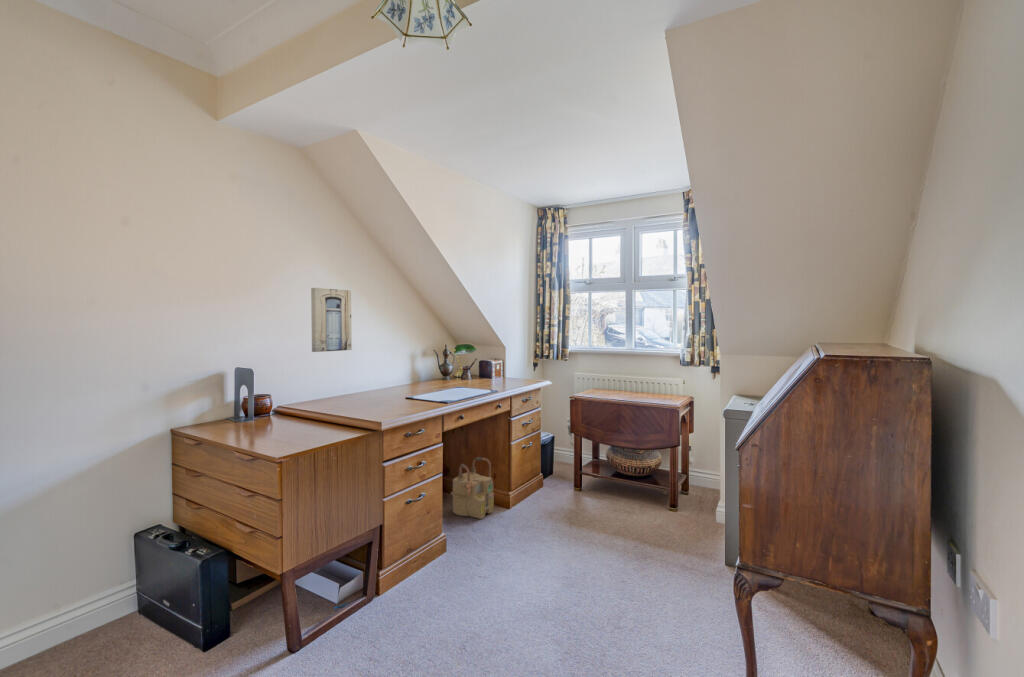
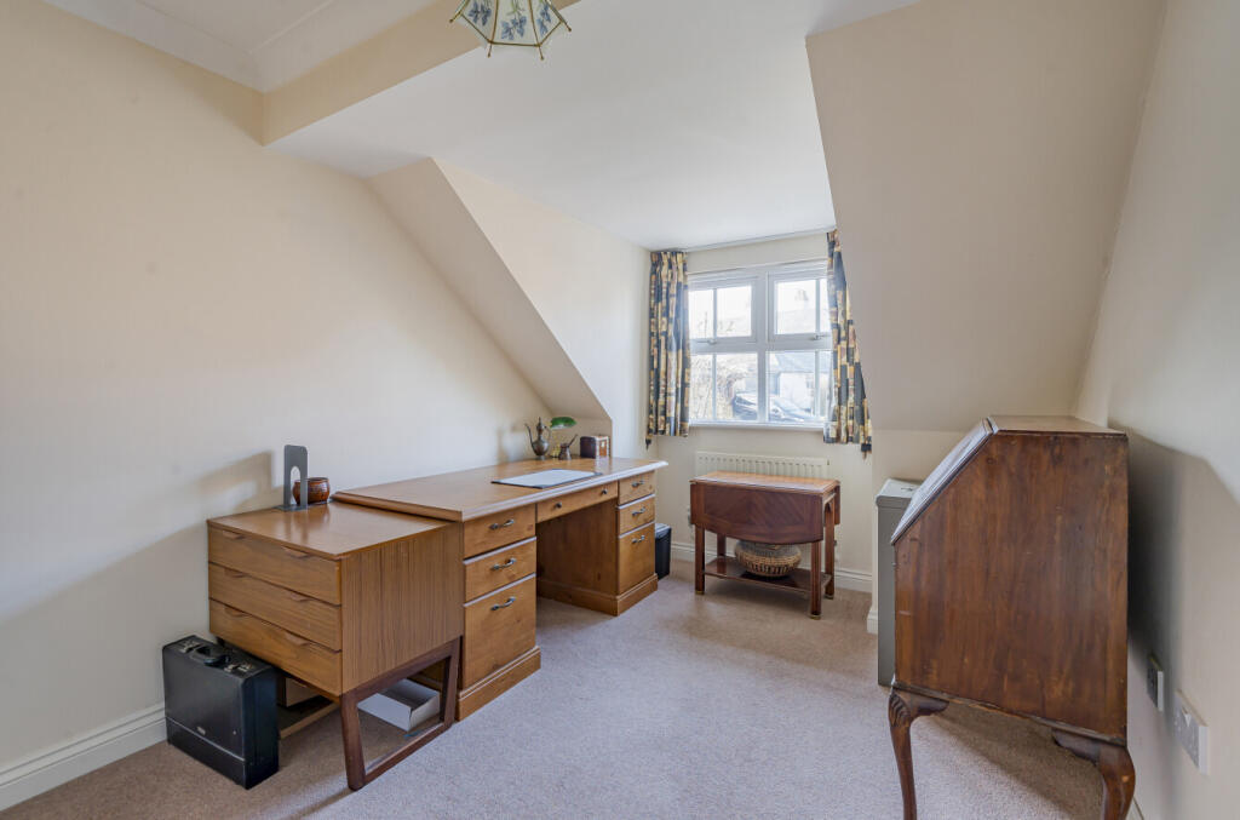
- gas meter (470, 487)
- wall art (332, 320)
